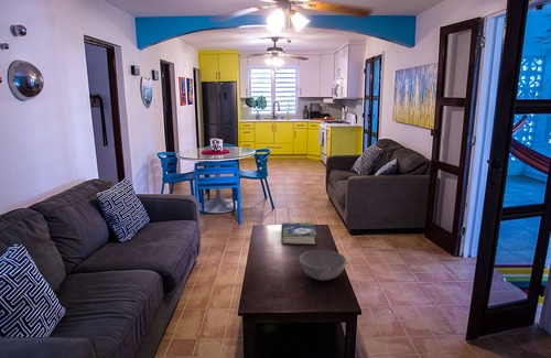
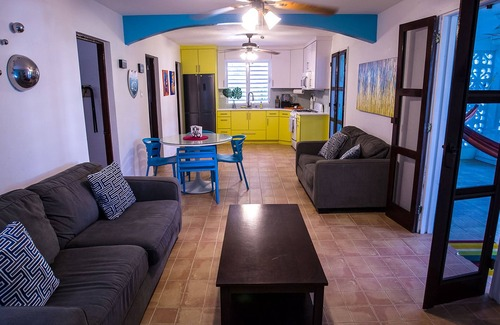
- book (298, 232)
- bowl (322, 267)
